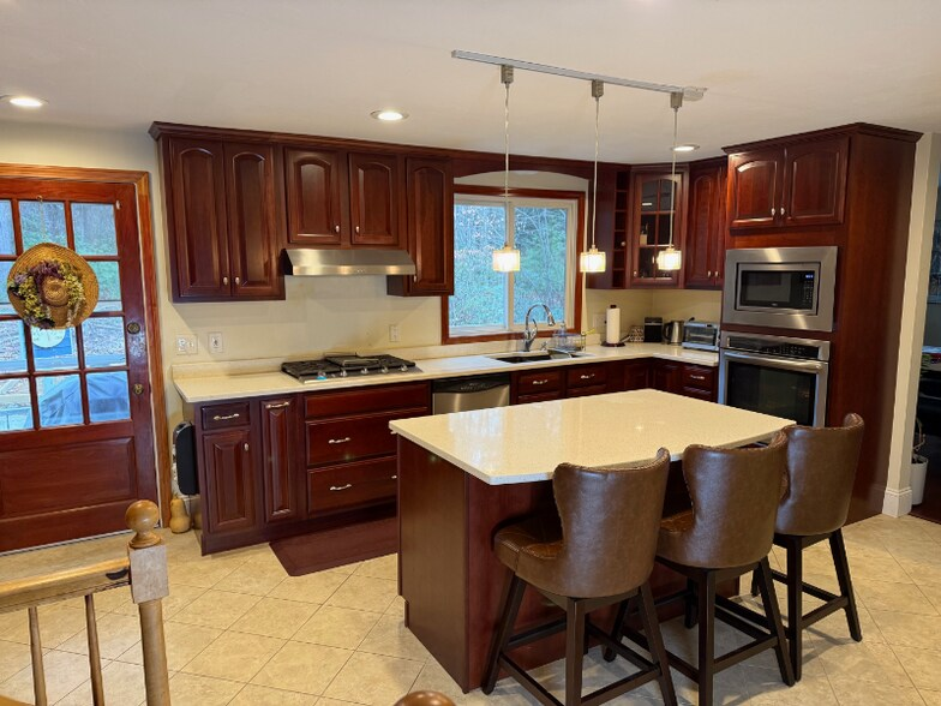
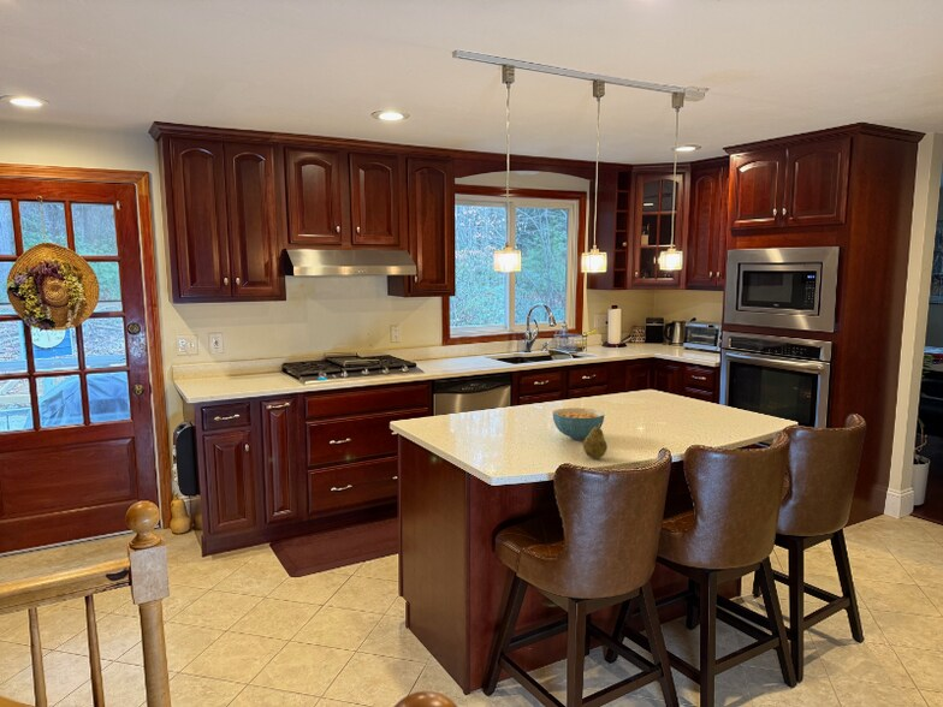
+ cereal bowl (577, 424)
+ fruit (594, 440)
